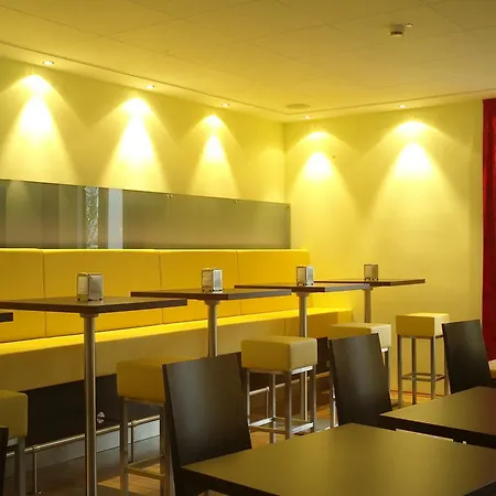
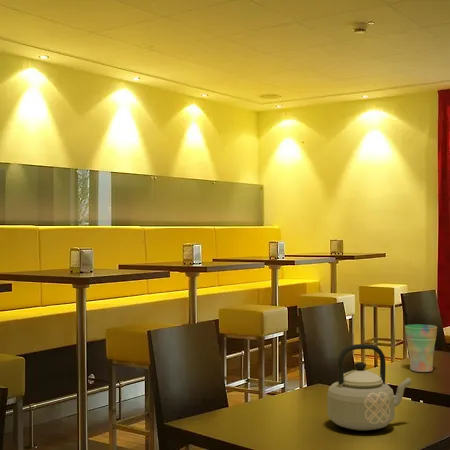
+ teapot (368, 384)
+ cup (421, 348)
